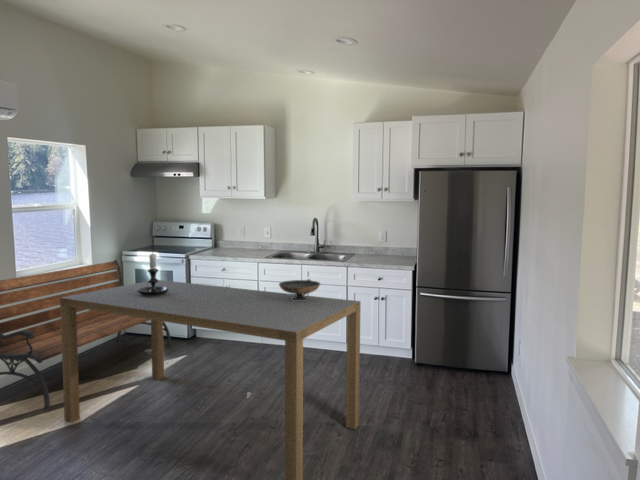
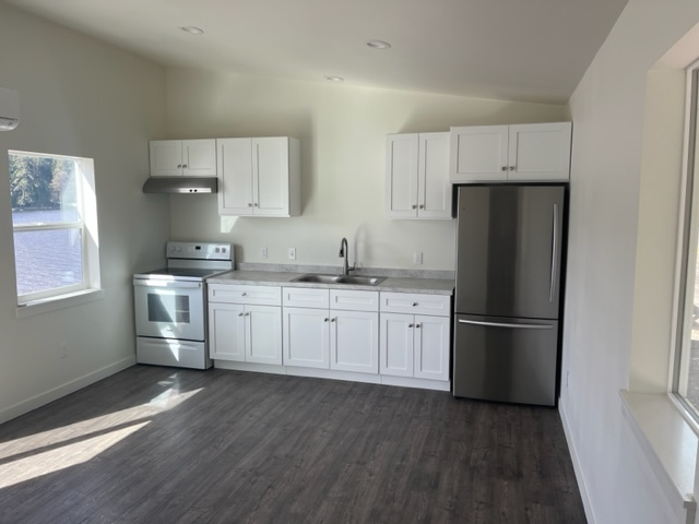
- decorative bowl (299, 290)
- bench (87, 320)
- candle holder (152, 272)
- dining table (214, 329)
